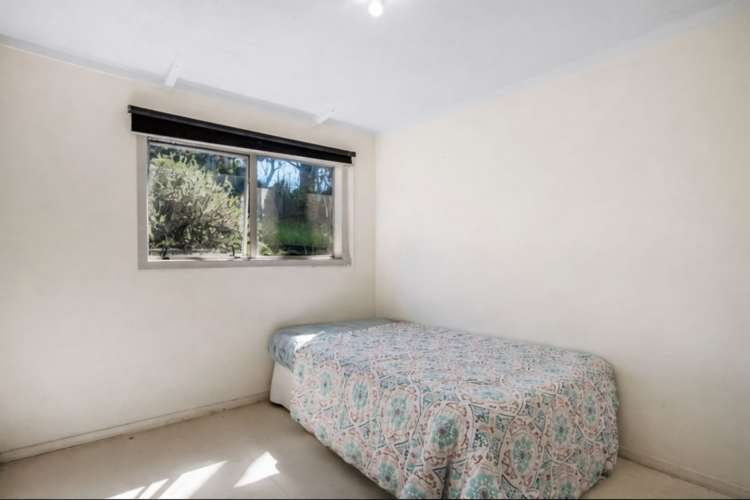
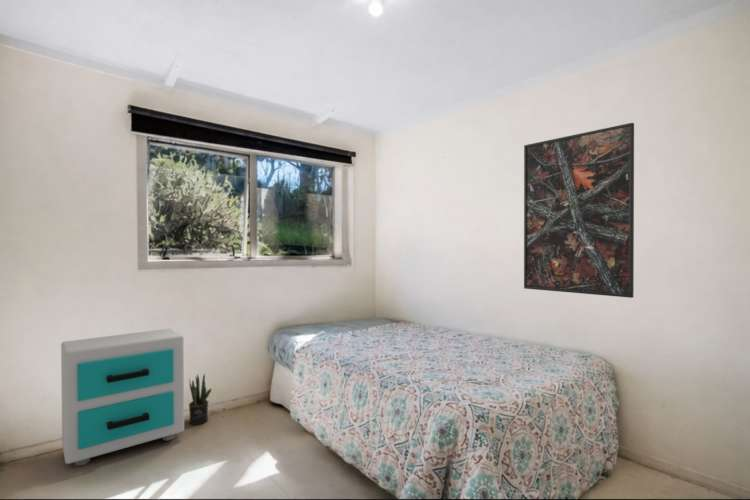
+ potted plant (199, 398)
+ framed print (573, 214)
+ nightstand (125, 393)
